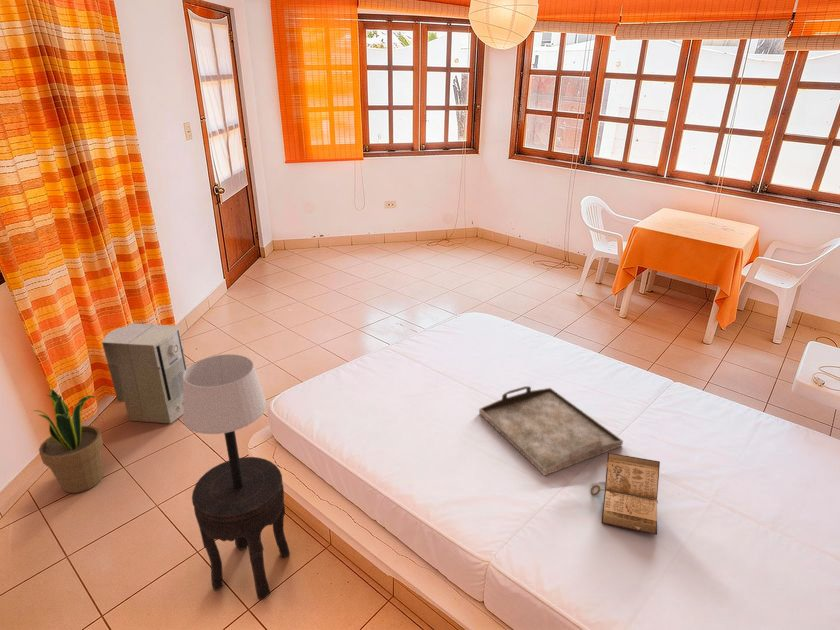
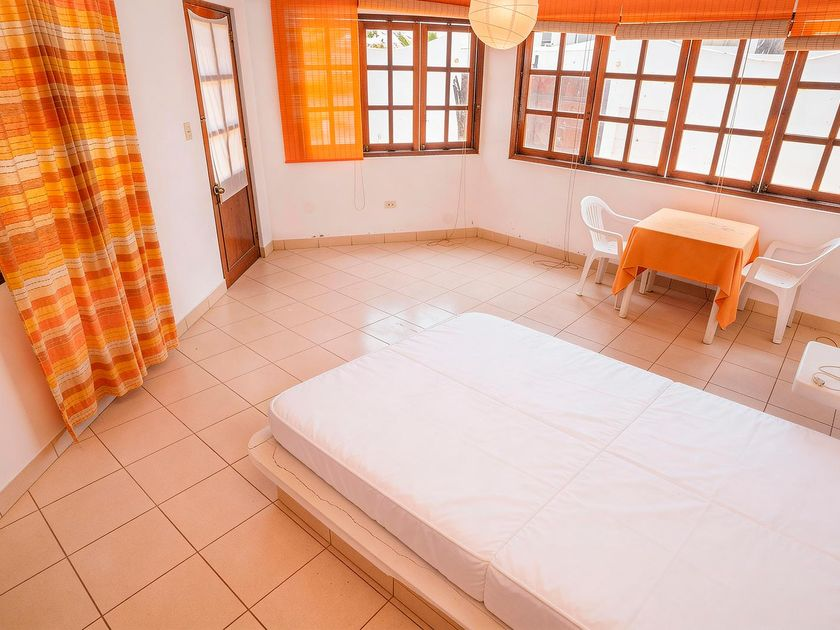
- table lamp (229, 430)
- book (631, 491)
- serving tray (548, 421)
- potted plant (75, 437)
- side table (245, 529)
- air purifier (150, 372)
